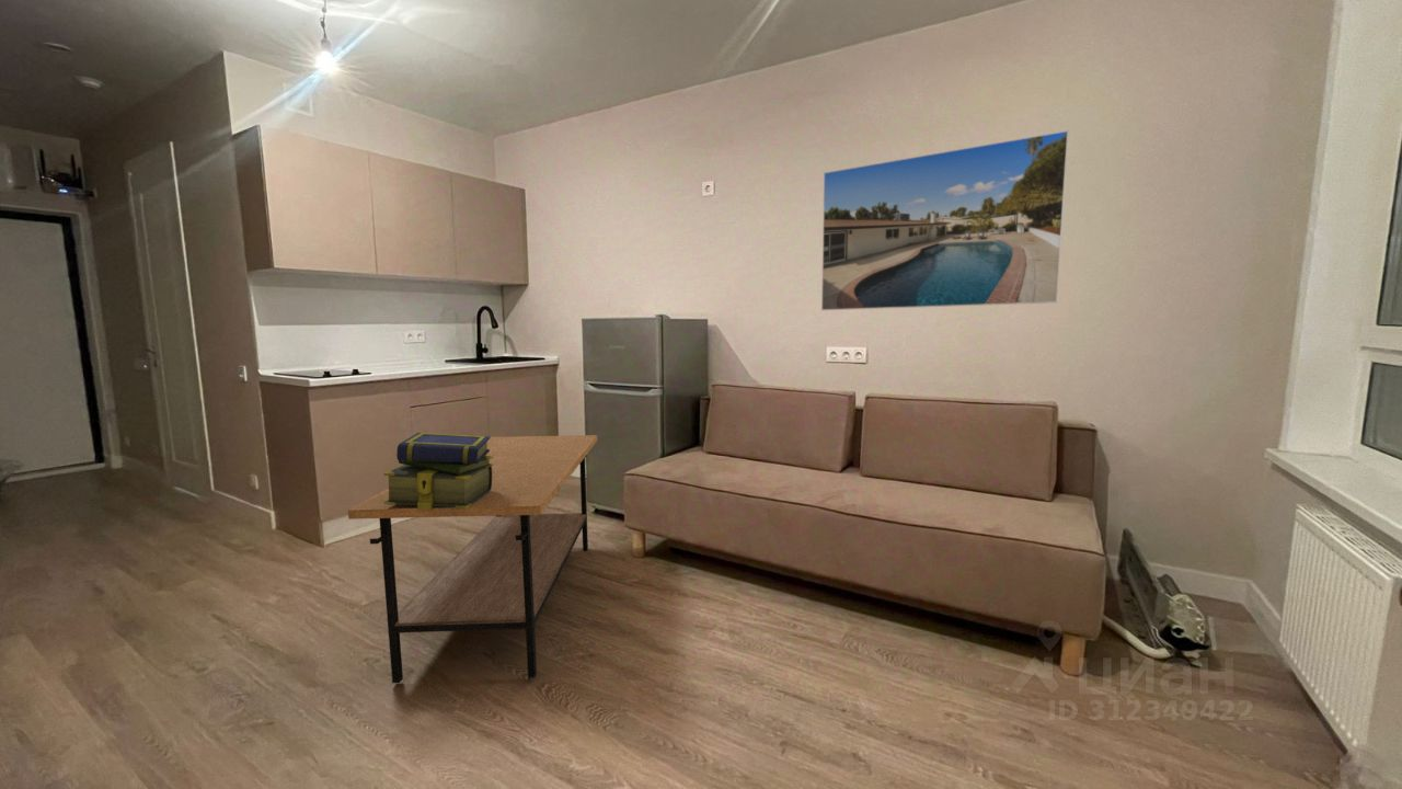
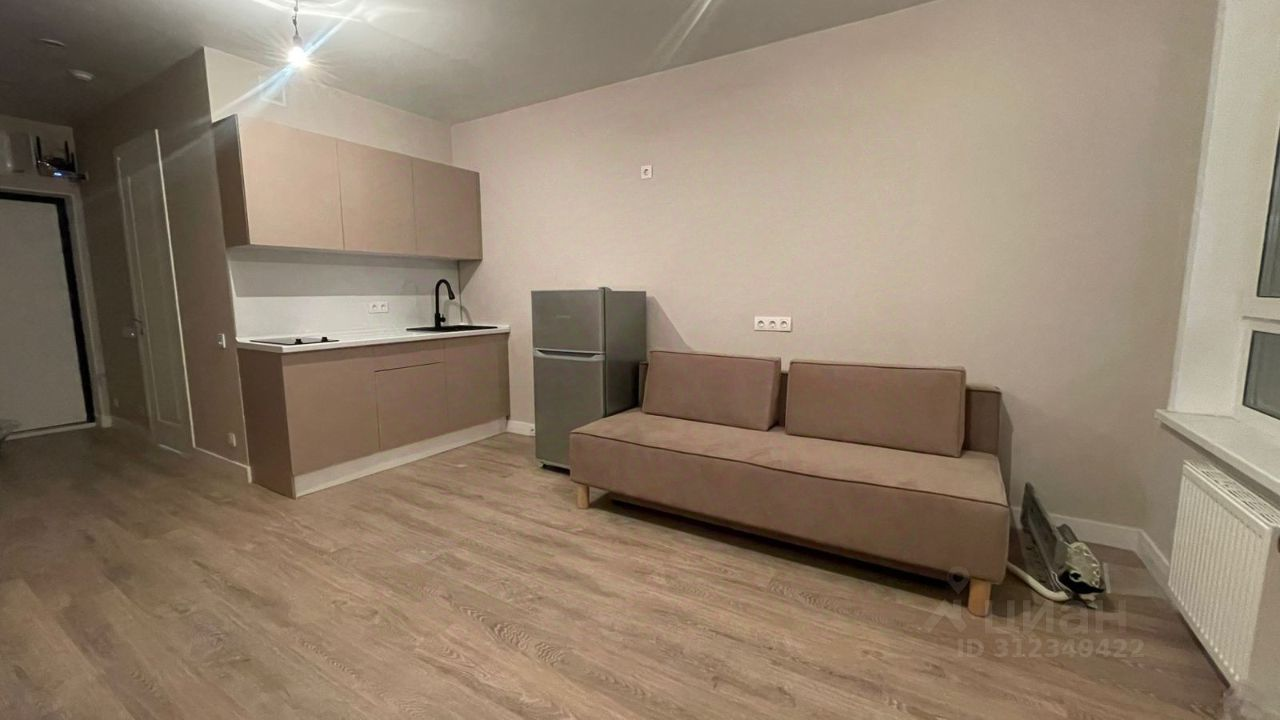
- stack of books (445, 466)
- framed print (930, 231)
- coffee table (509, 533)
